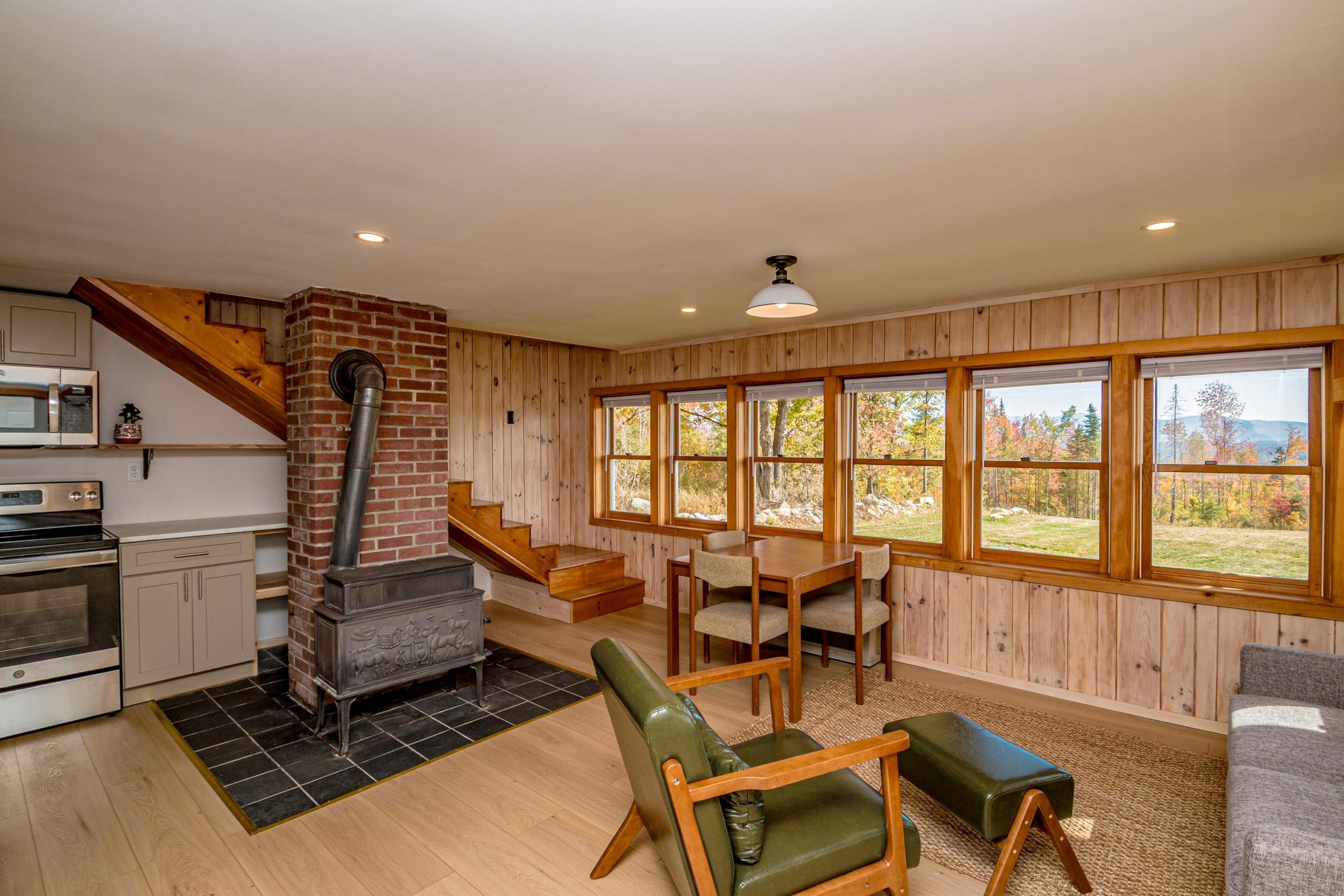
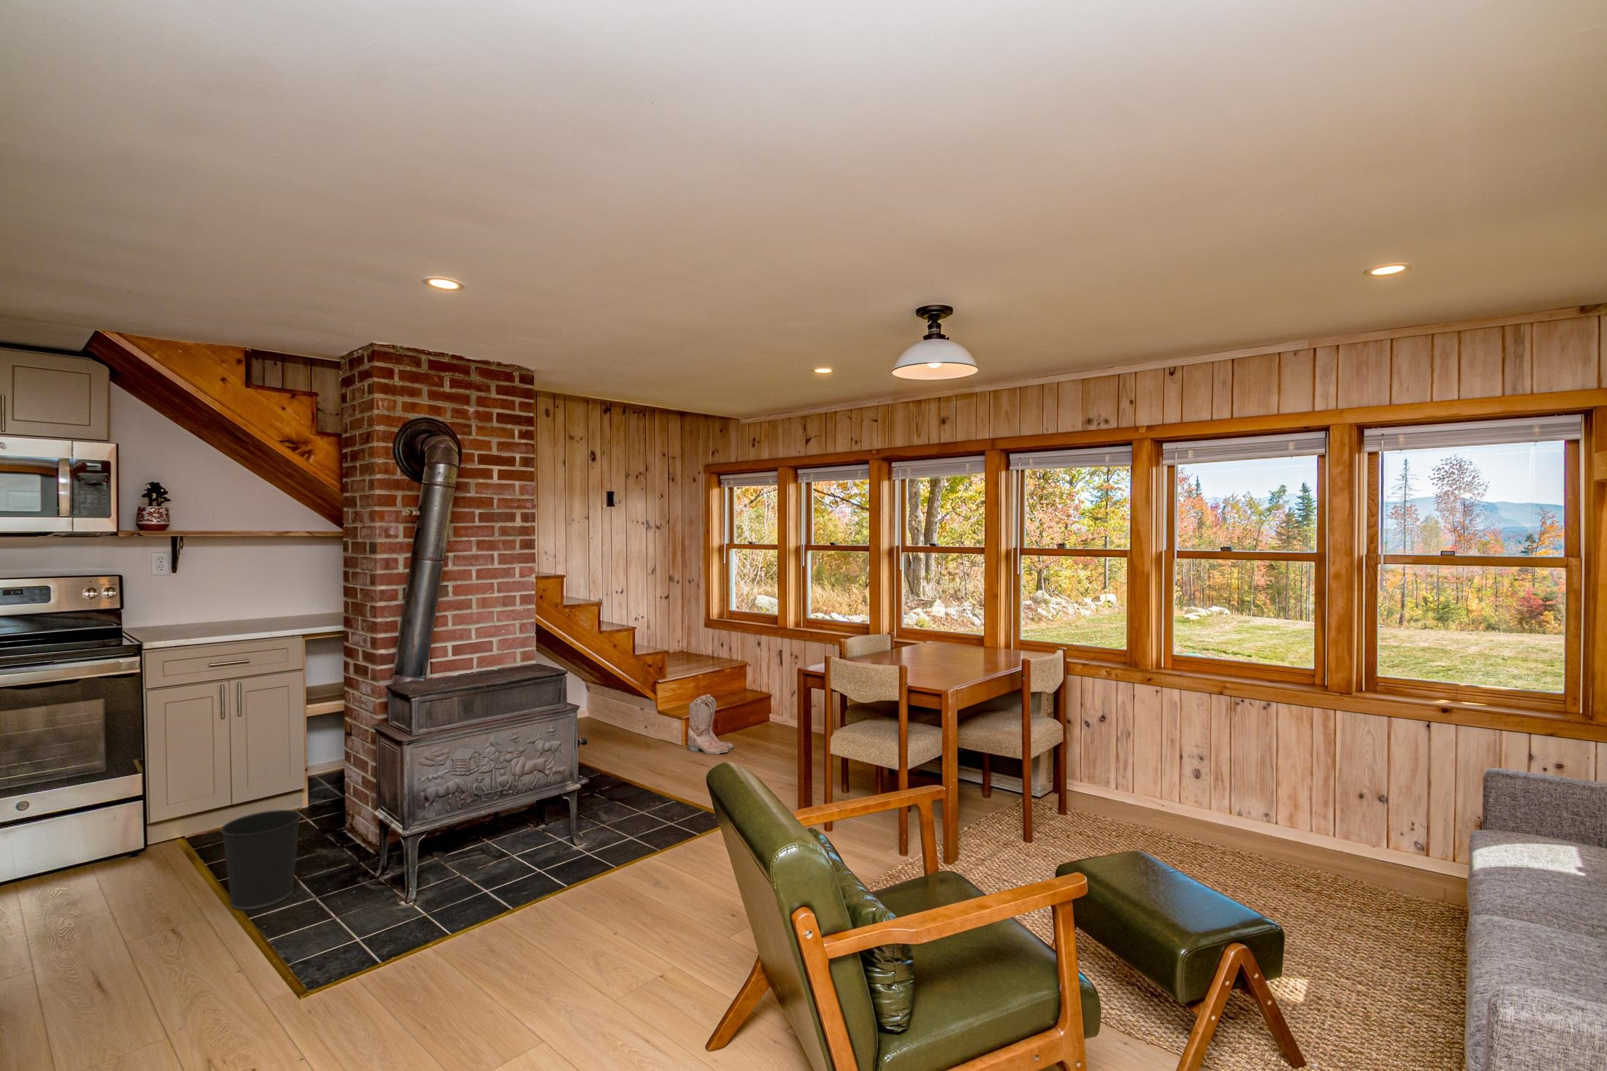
+ boots (710, 723)
+ wastebasket (262, 859)
